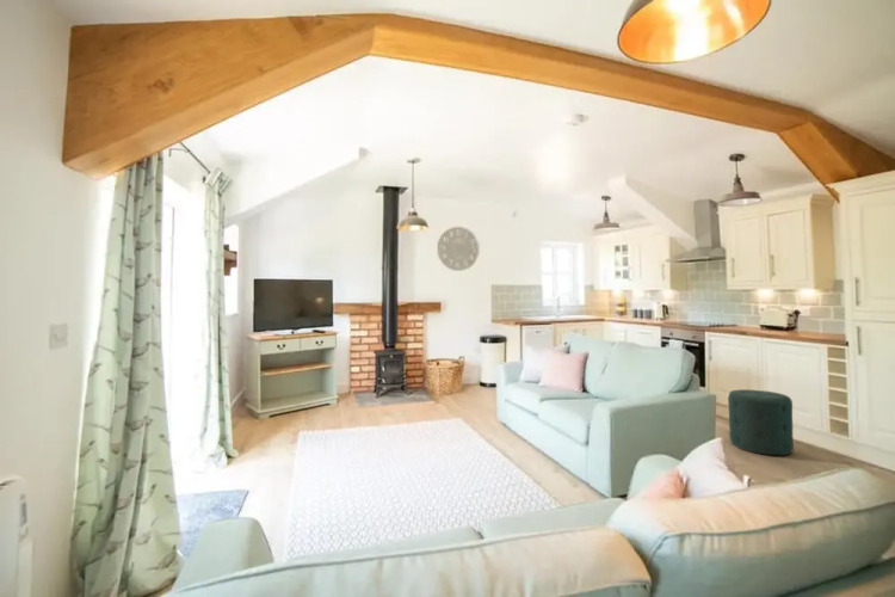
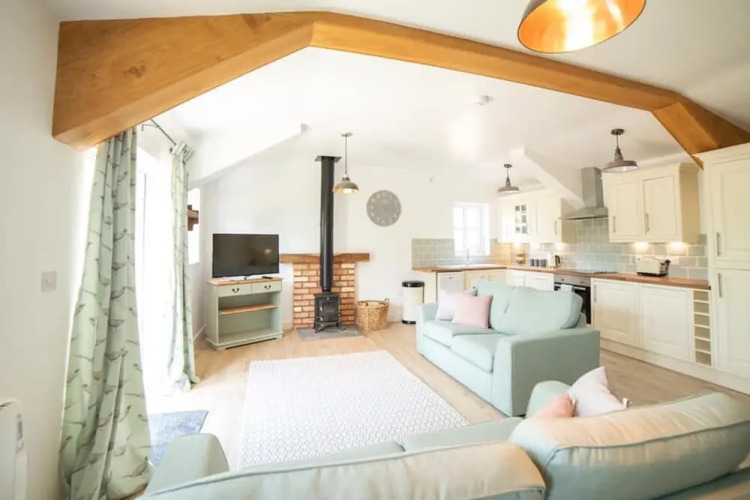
- ottoman (759, 419)
